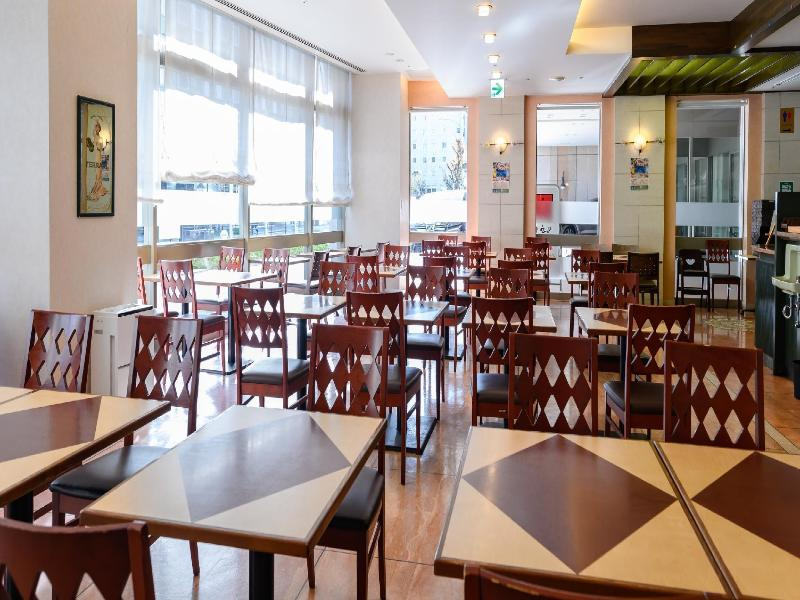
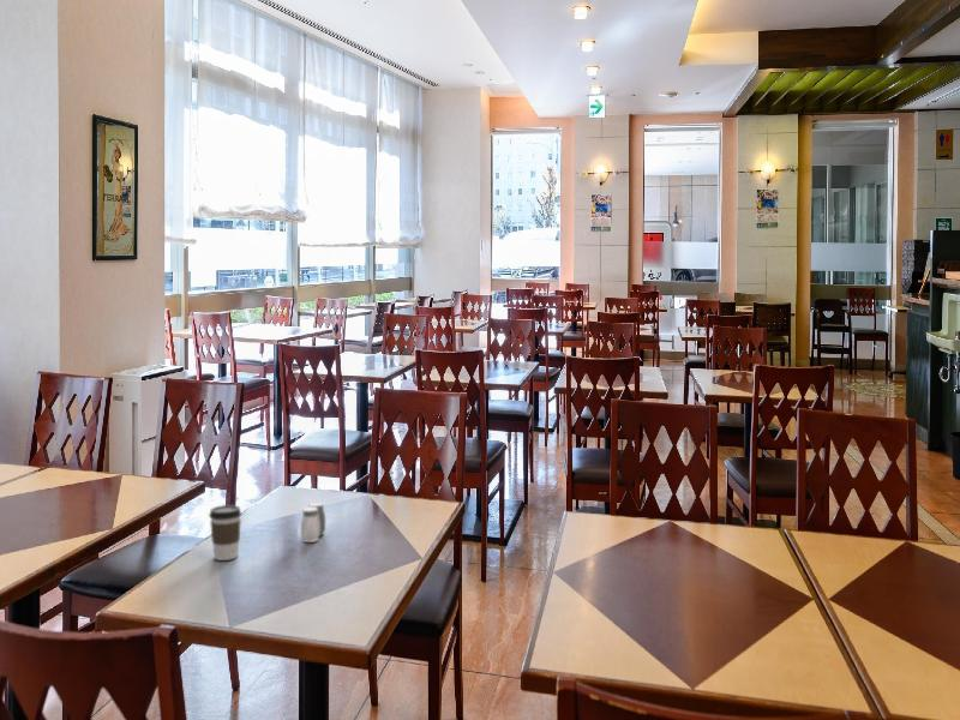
+ salt and pepper shaker (313, 521)
+ coffee cup (226, 532)
